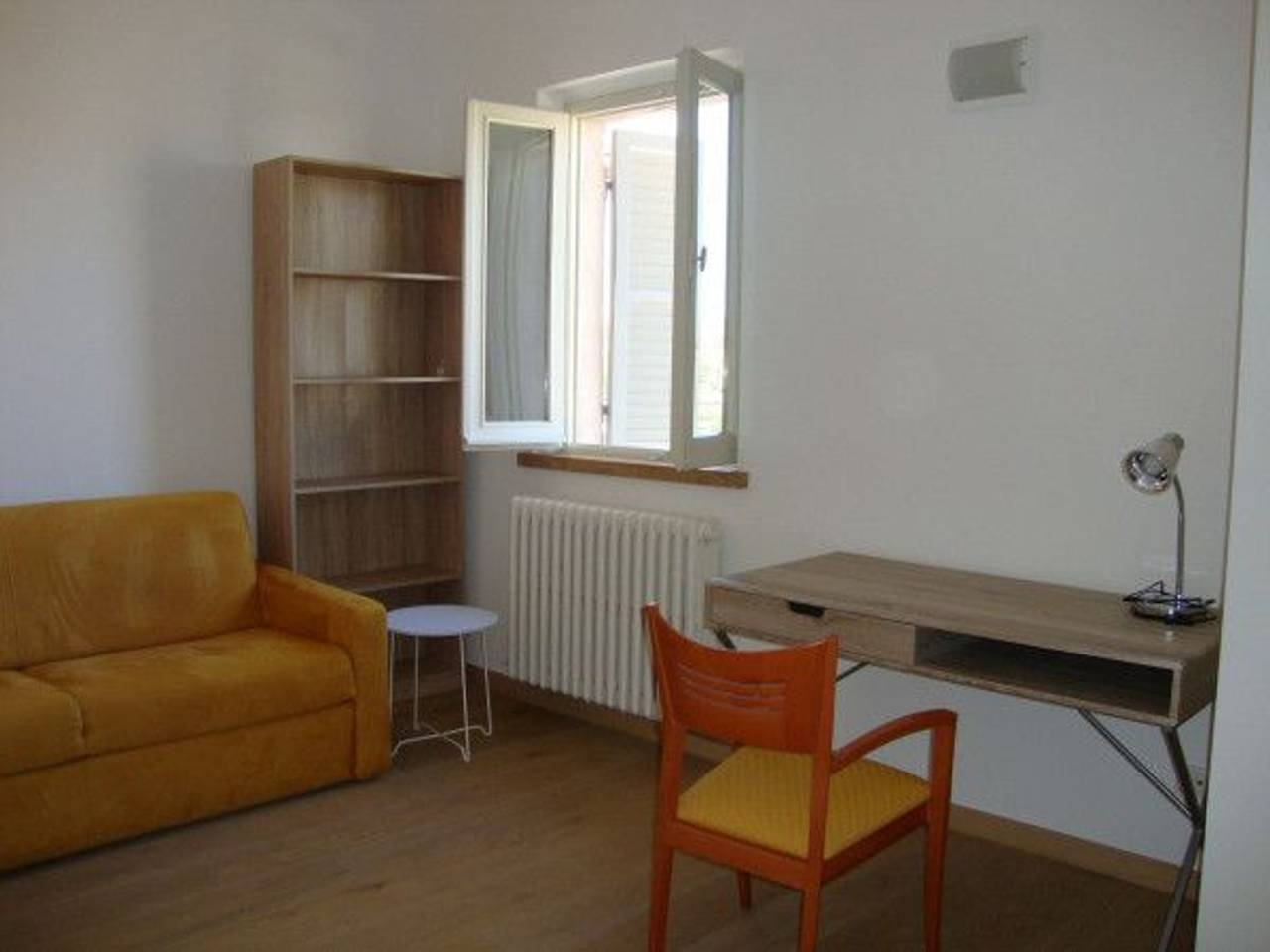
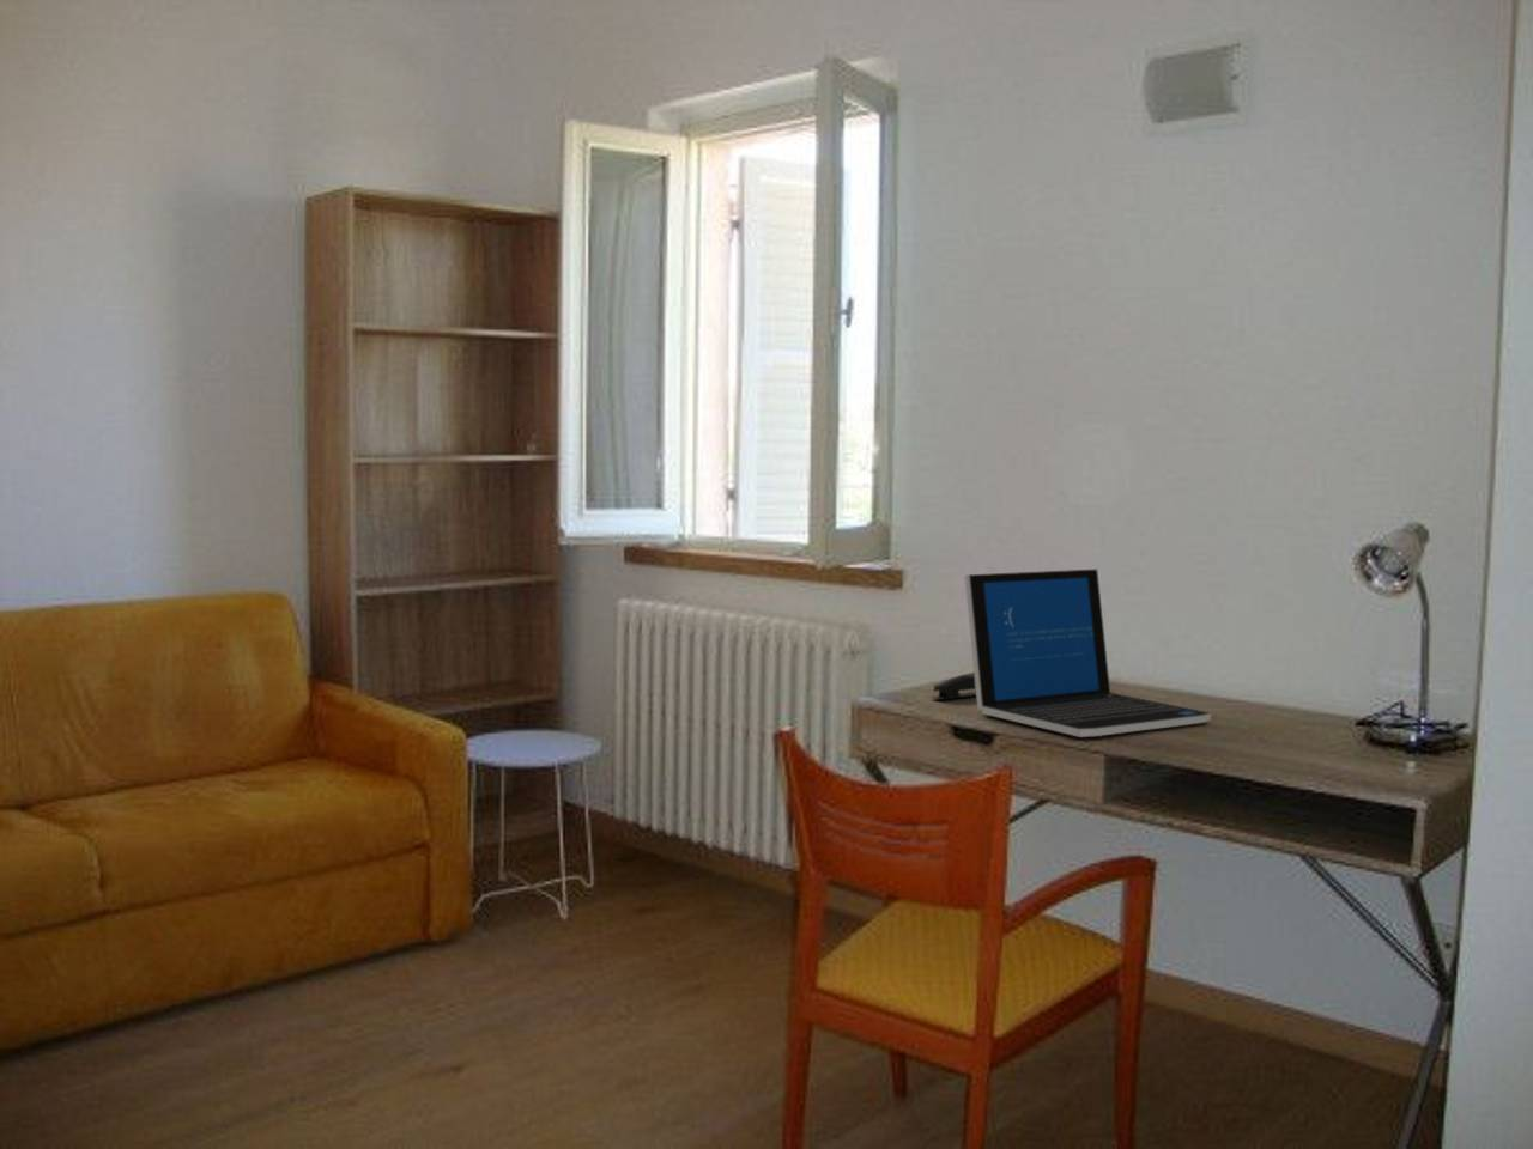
+ stapler (957, 684)
+ laptop (1088, 647)
